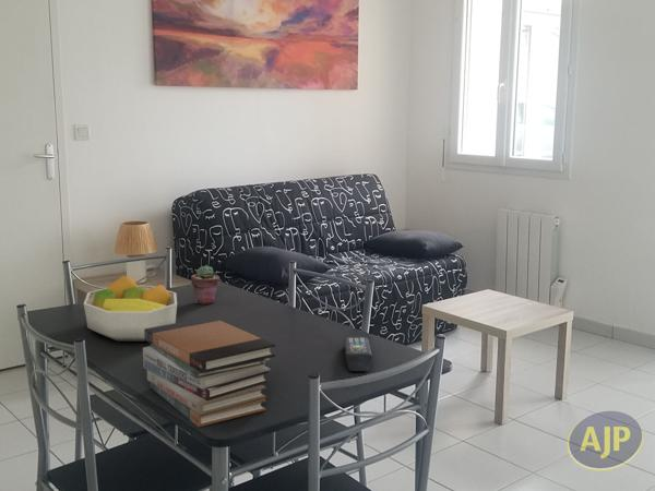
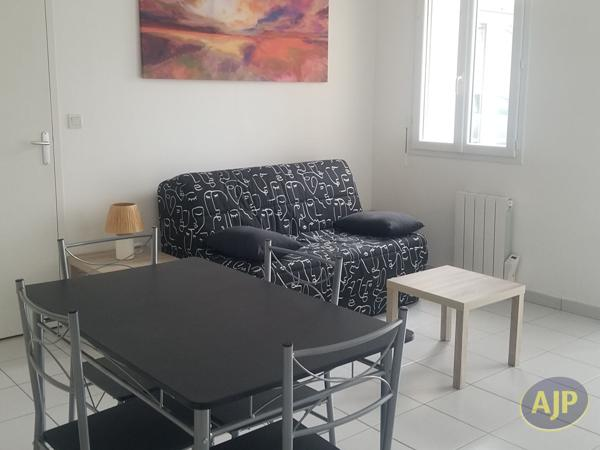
- remote control (357, 350)
- potted succulent (205, 284)
- book stack (205, 367)
- fruit bowl (131, 307)
